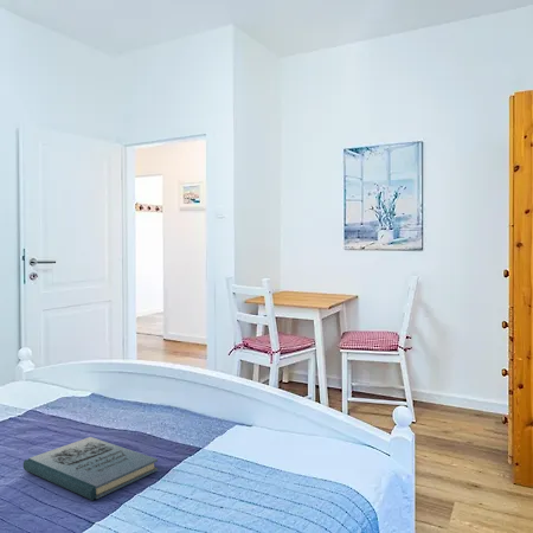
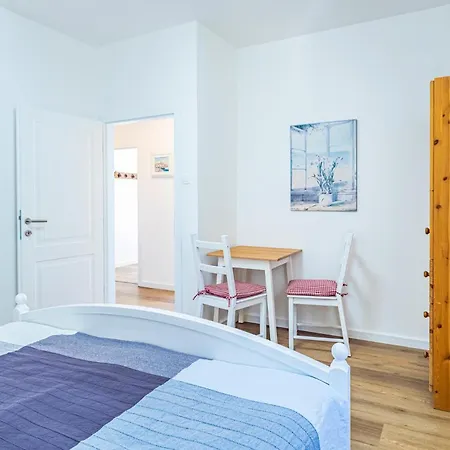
- book (90, 464)
